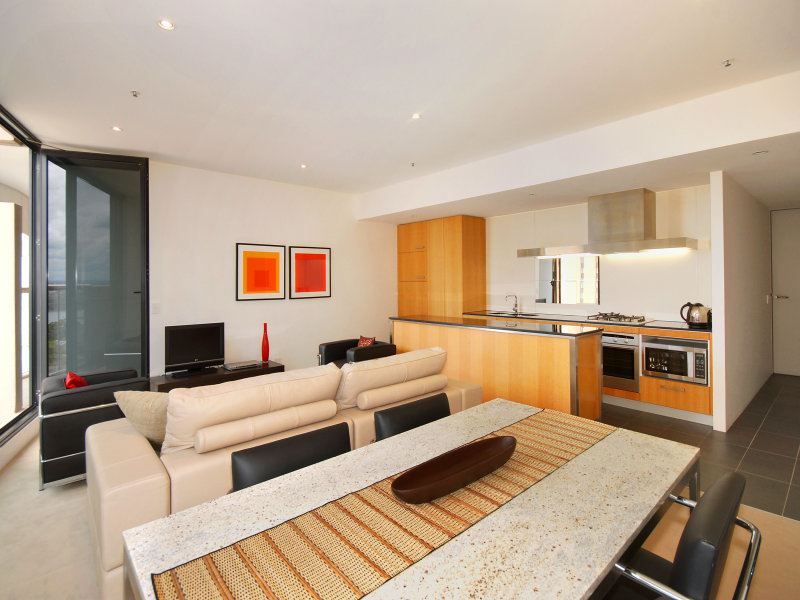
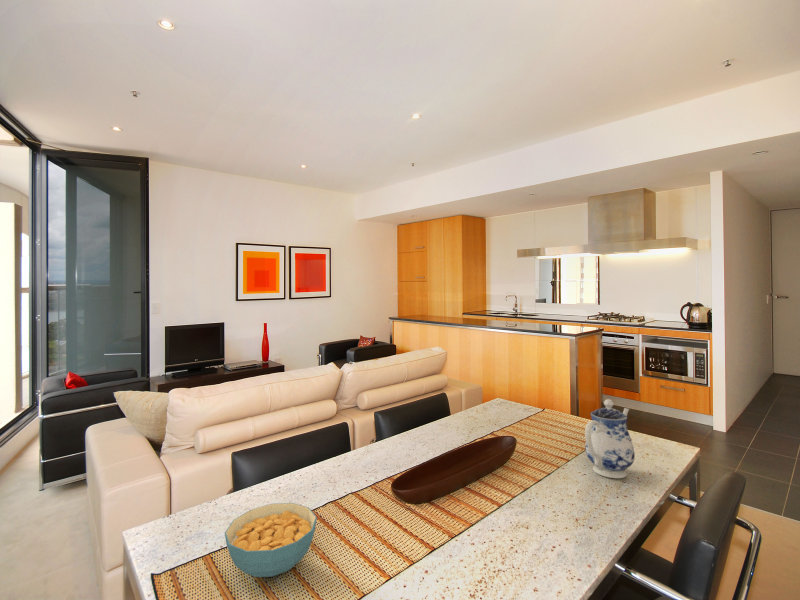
+ teapot (609, 435)
+ cereal bowl (272, 545)
